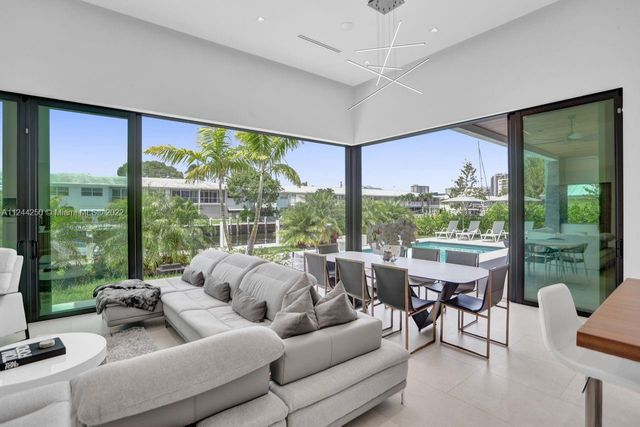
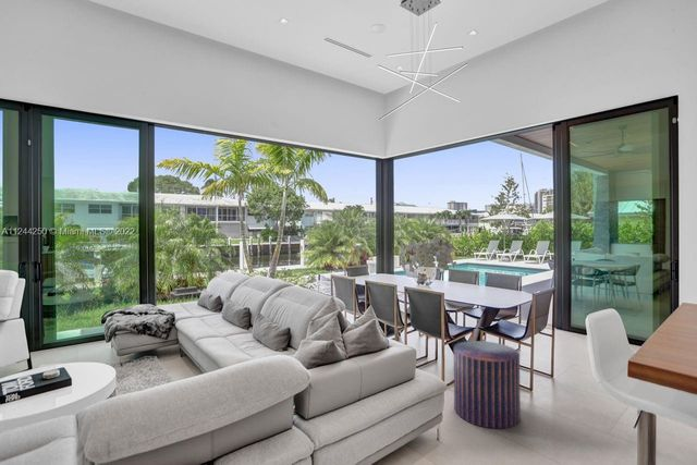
+ stool (486, 380)
